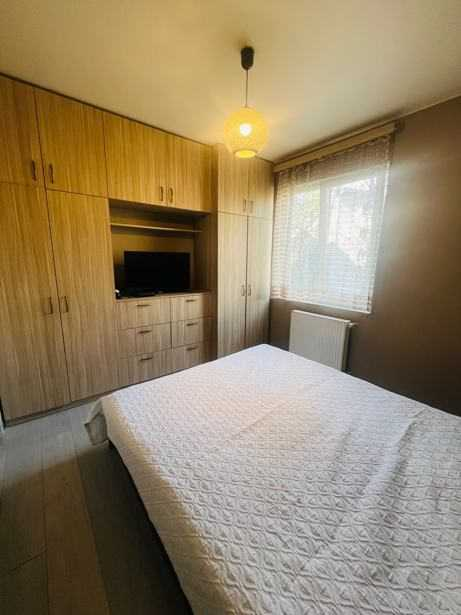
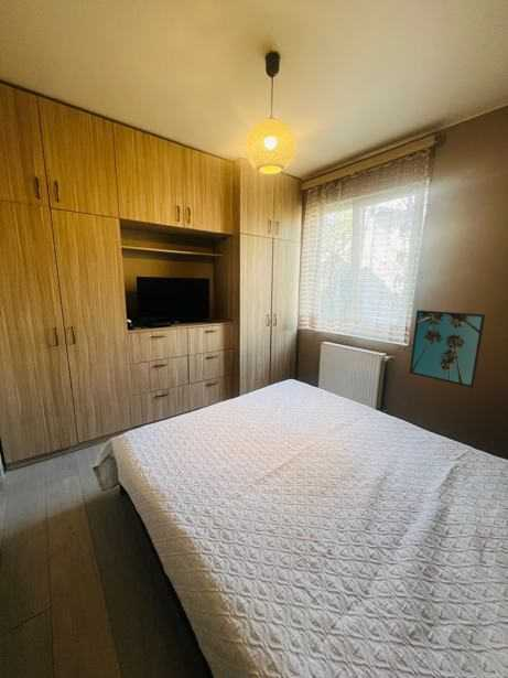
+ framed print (443, 346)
